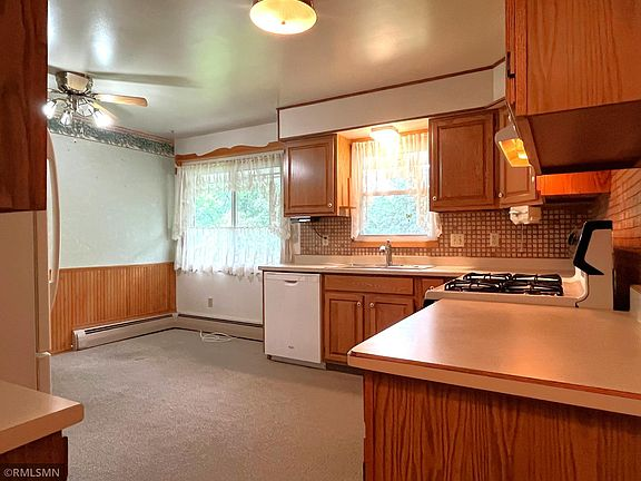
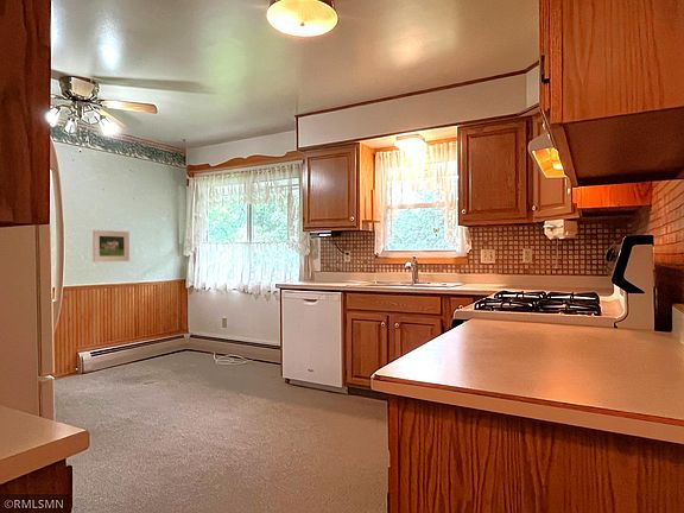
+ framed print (112, 246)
